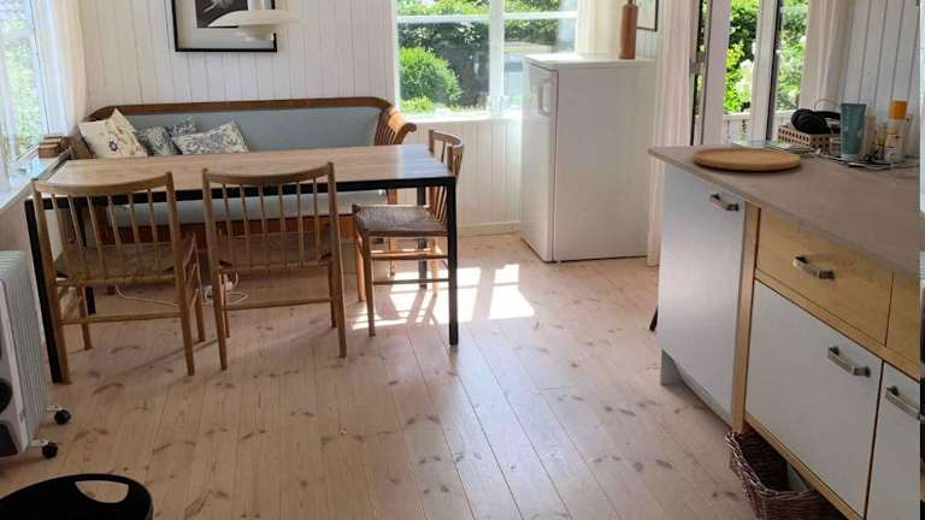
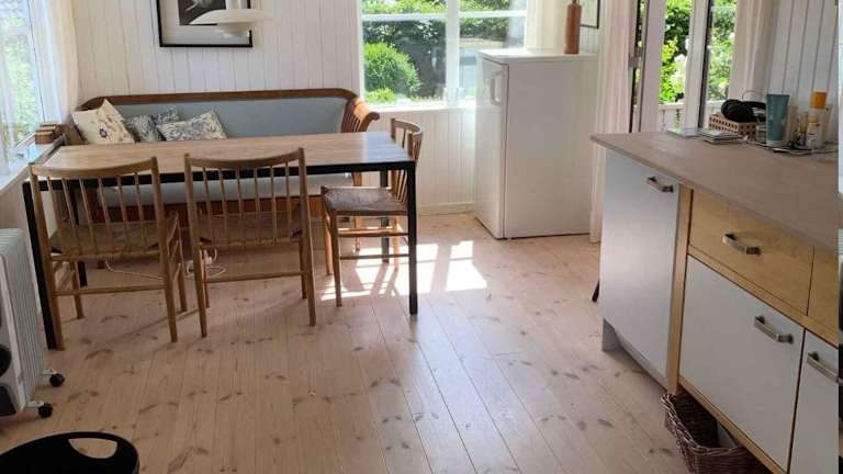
- cutting board (744, 158)
